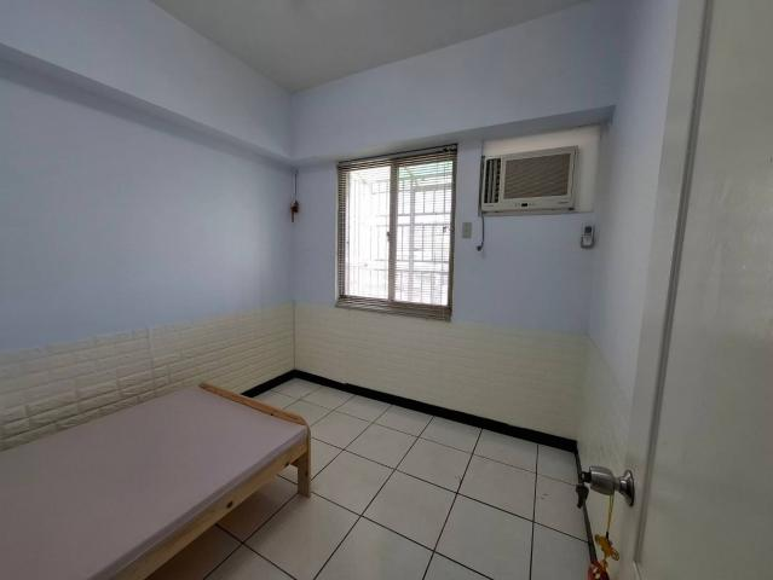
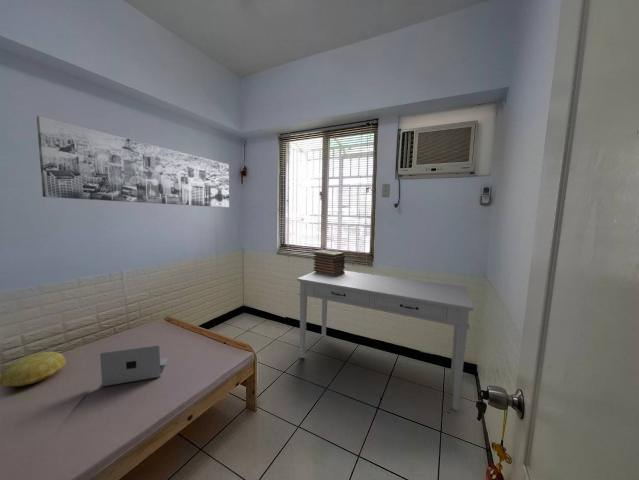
+ cushion (34, 367)
+ laptop (137, 356)
+ wall art (162, 176)
+ book stack (328, 262)
+ desk (379, 310)
